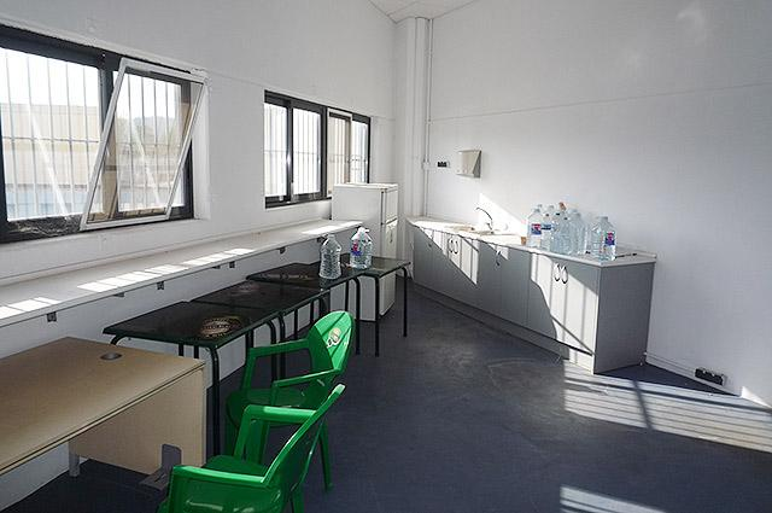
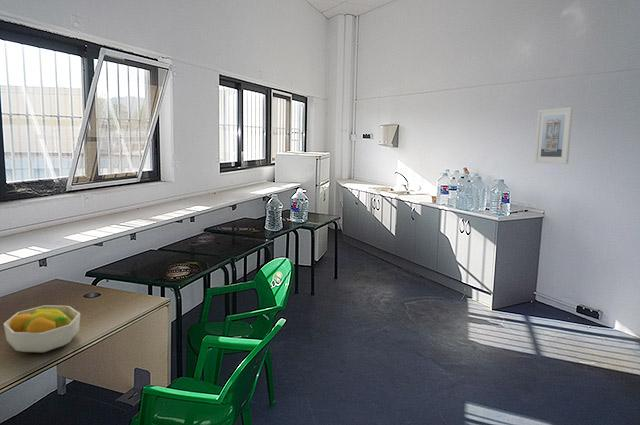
+ fruit bowl (43, 324)
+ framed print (552, 136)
